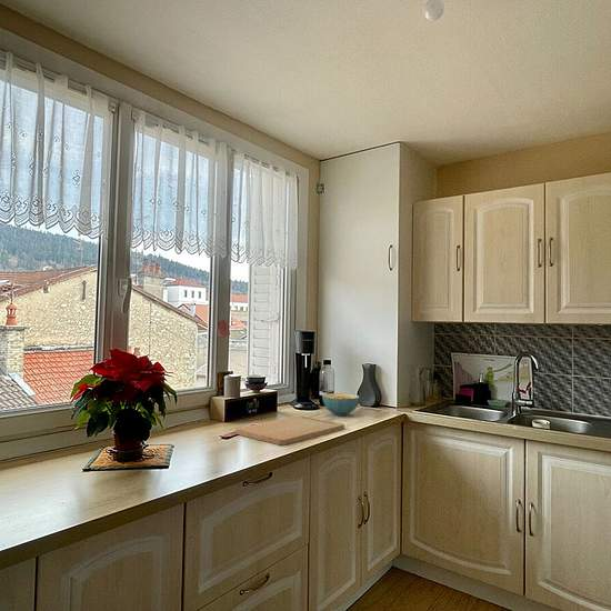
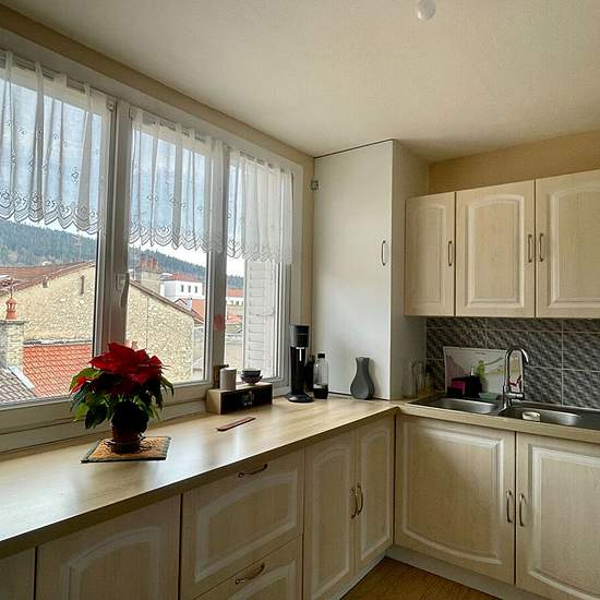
- cereal bowl (340, 404)
- cutting board (291, 428)
